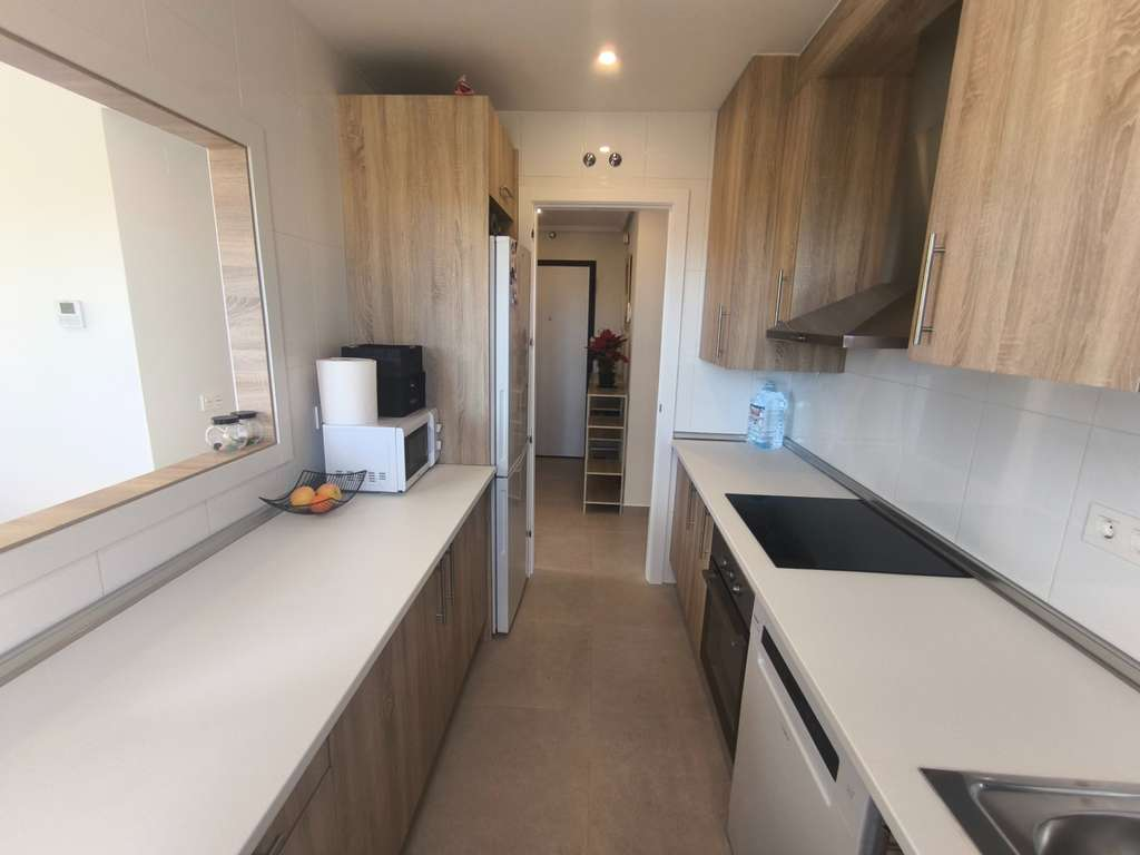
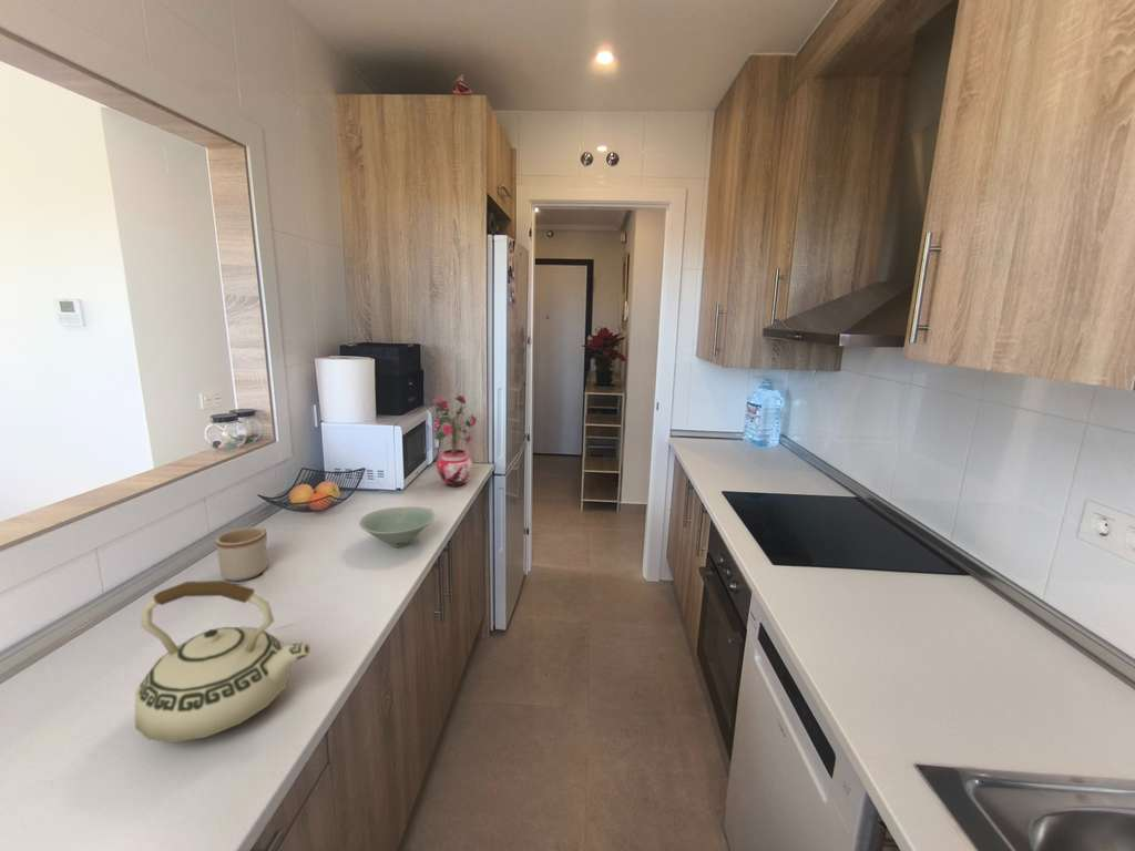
+ mug (247, 551)
+ bowl (398, 530)
+ teakettle (226, 646)
+ potted plant (453, 439)
